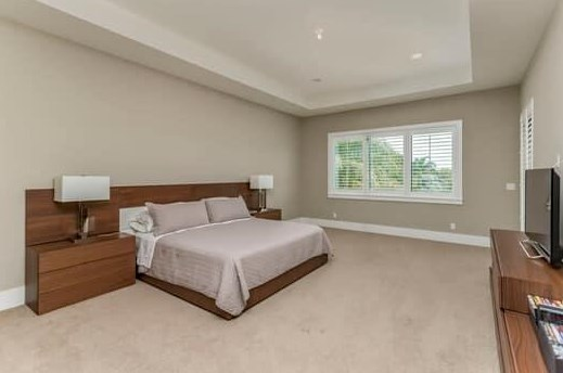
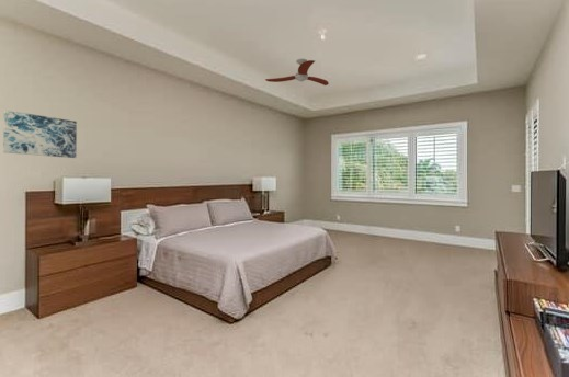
+ ceiling fan (298, 69)
+ wall art (42, 136)
